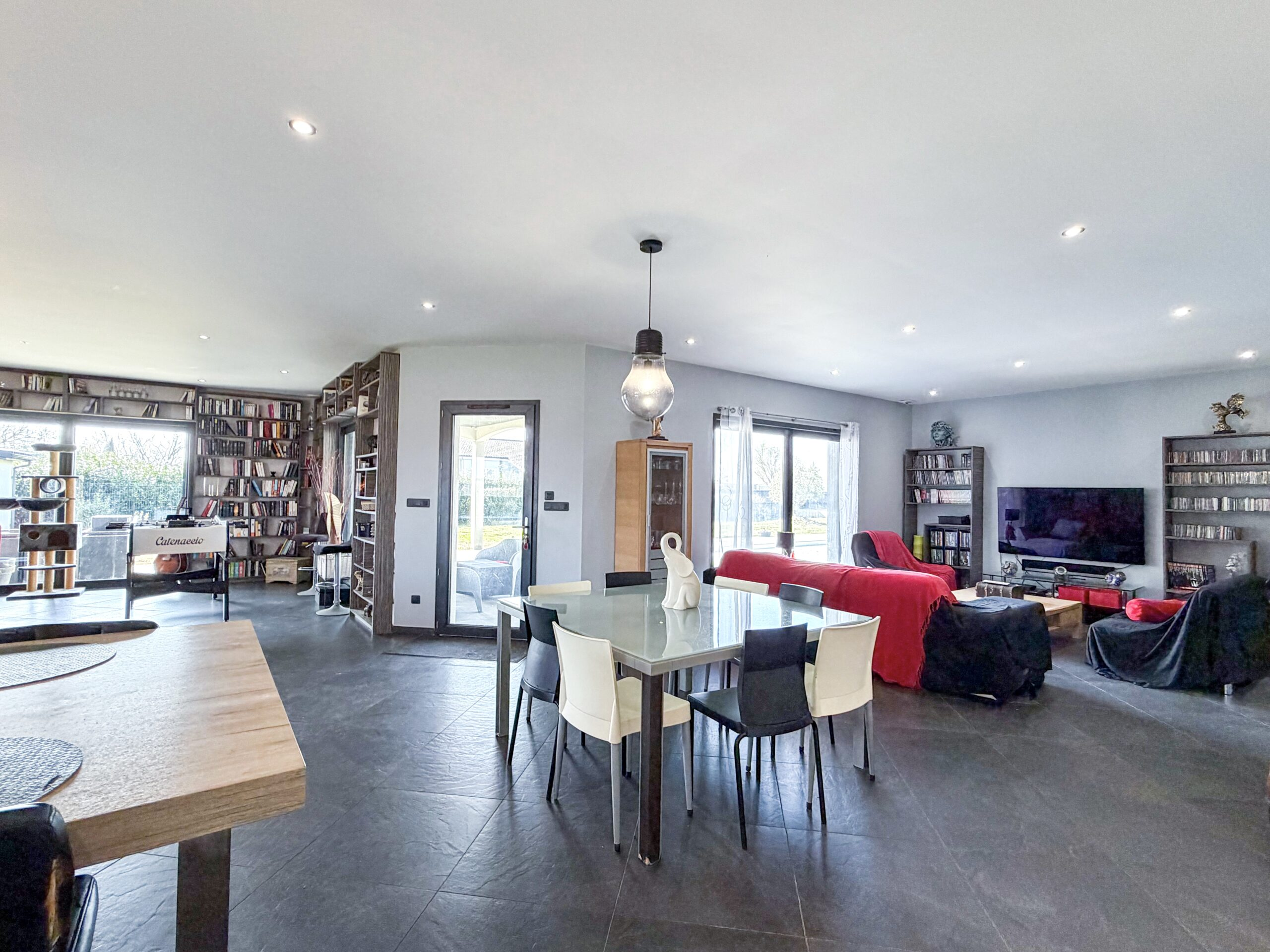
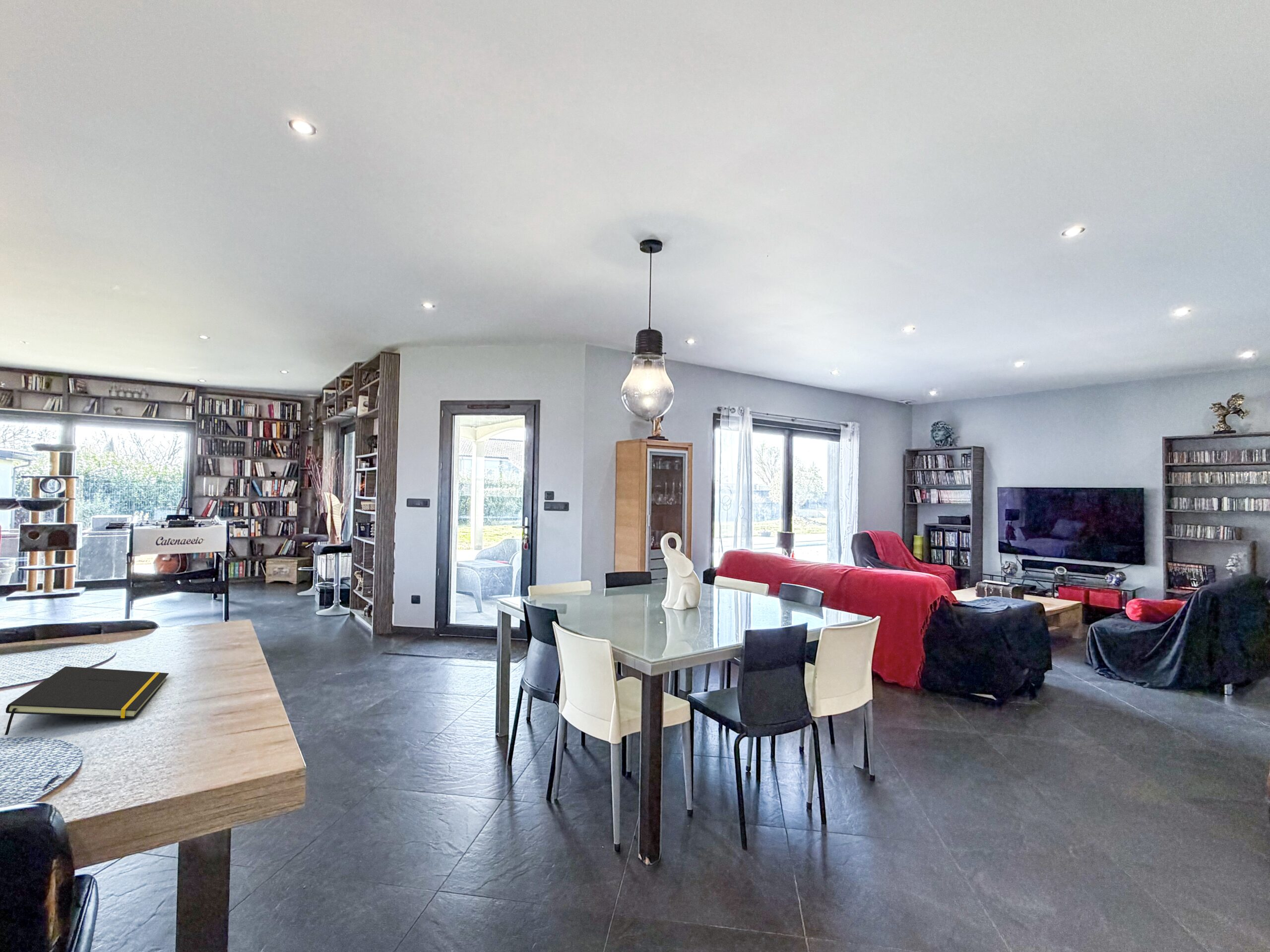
+ notepad (97, 690)
